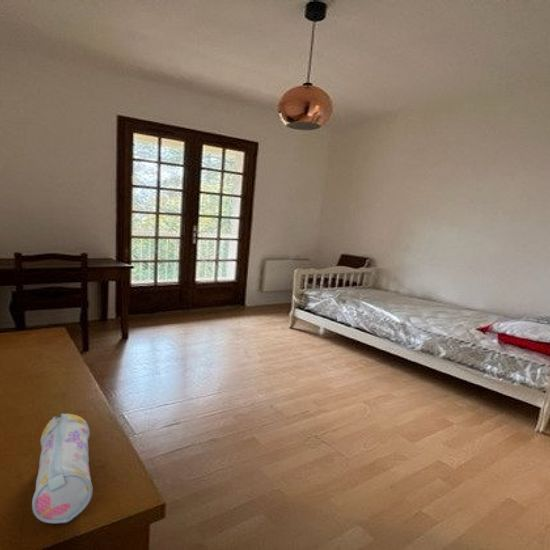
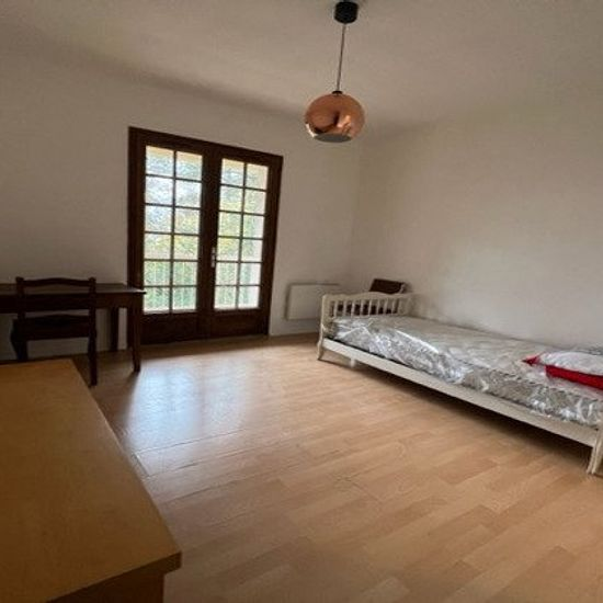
- pencil case (64, 461)
